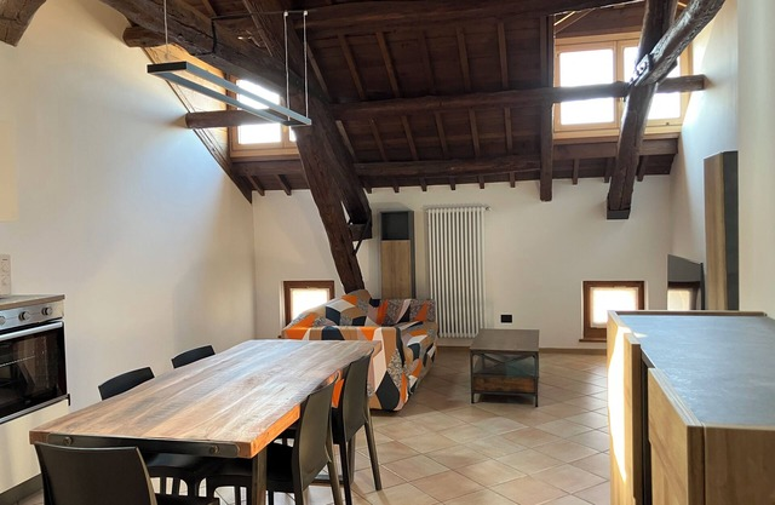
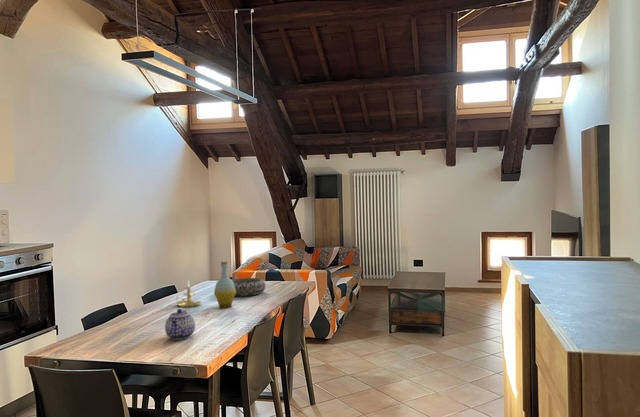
+ candle holder (187, 292)
+ bottle (224, 284)
+ teapot (180, 322)
+ decorative bowl (245, 286)
